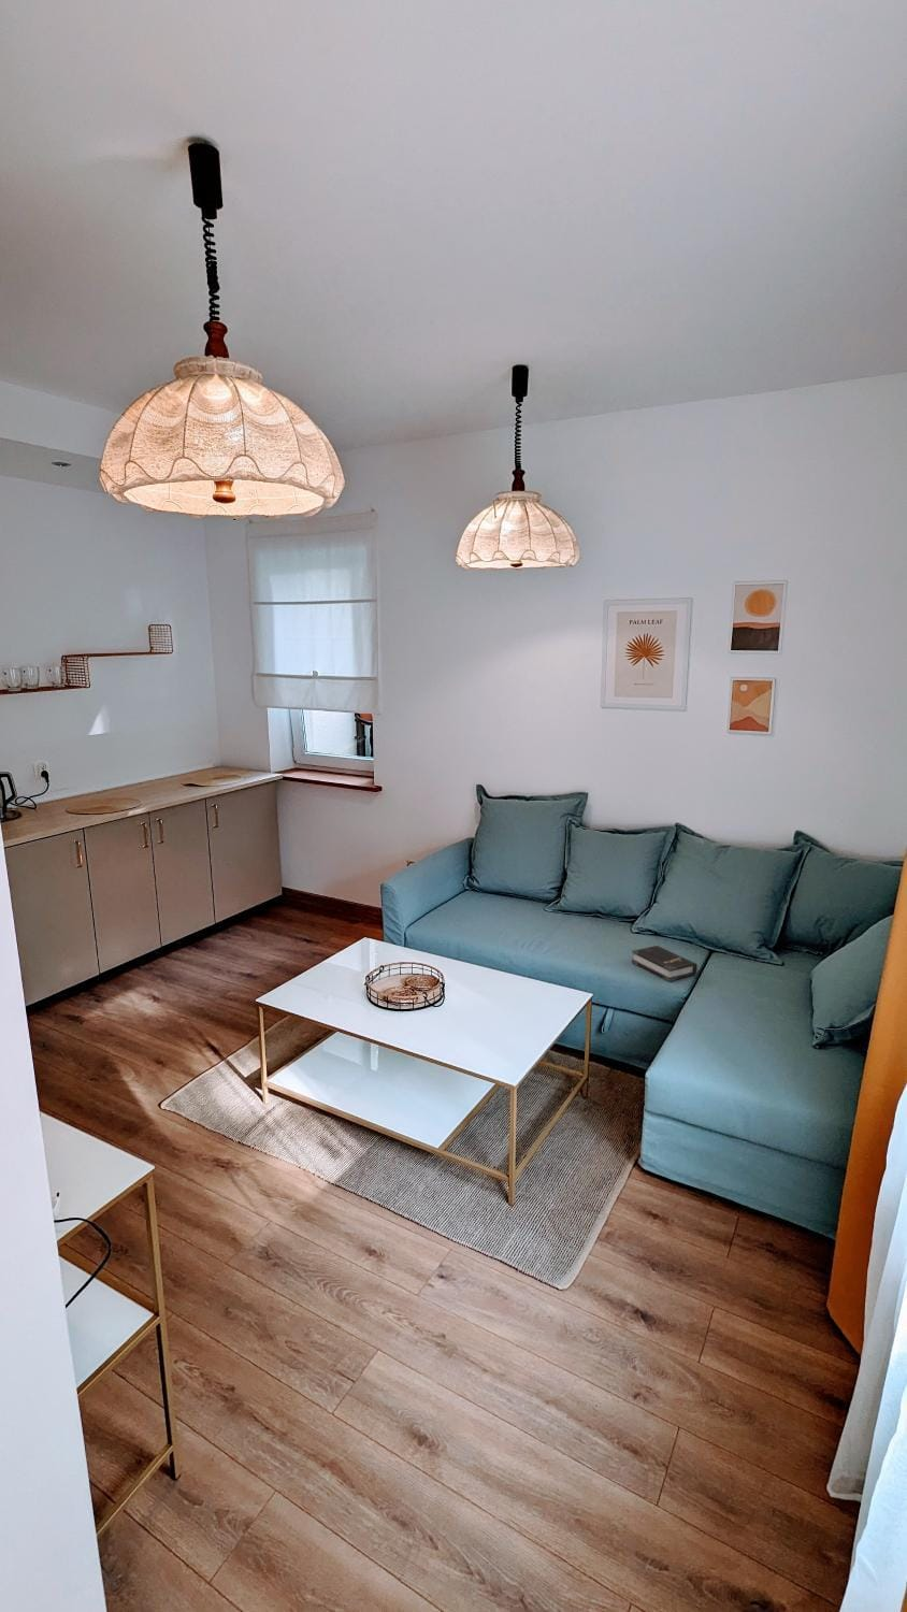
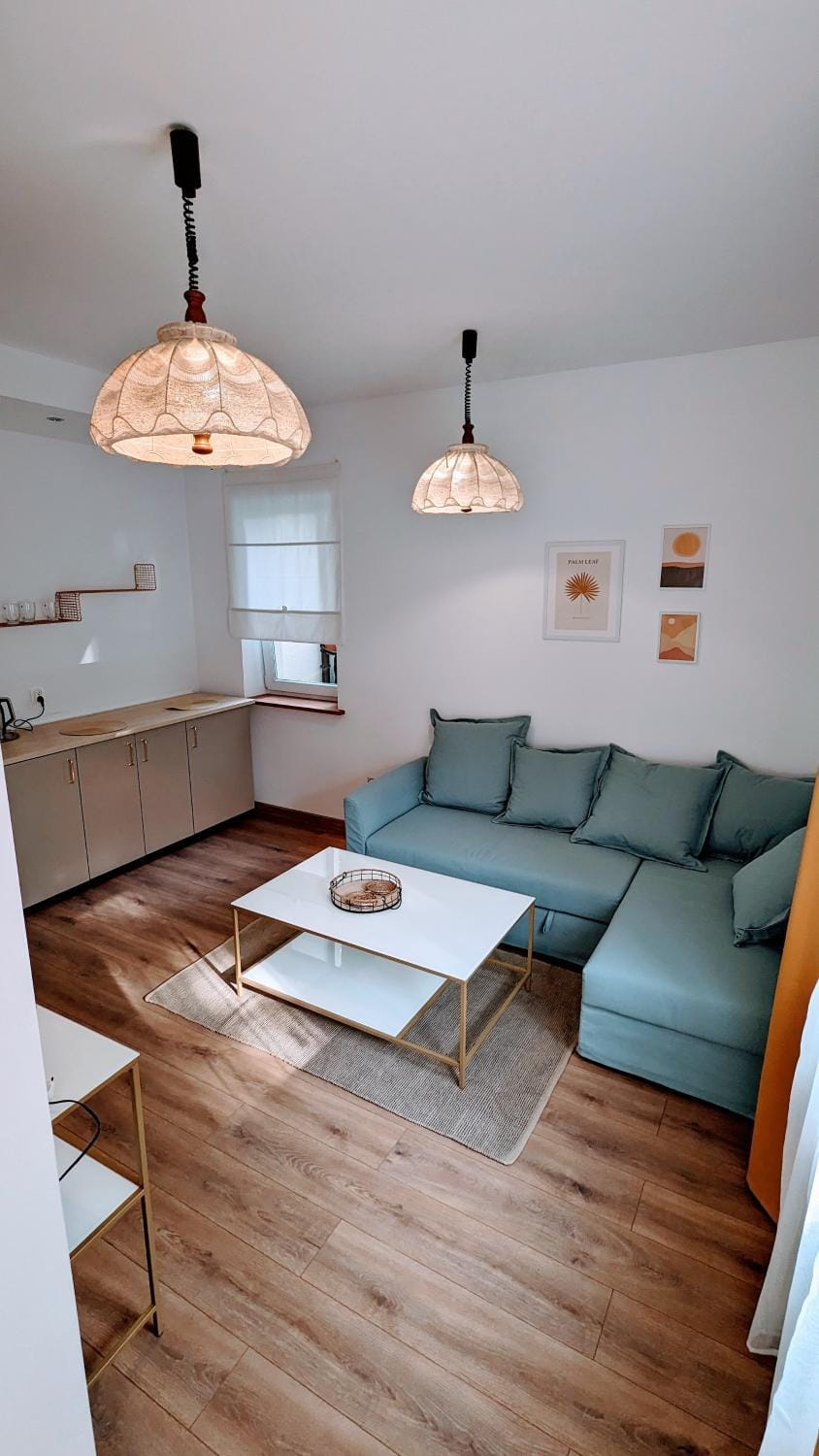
- hardback book (663, 962)
